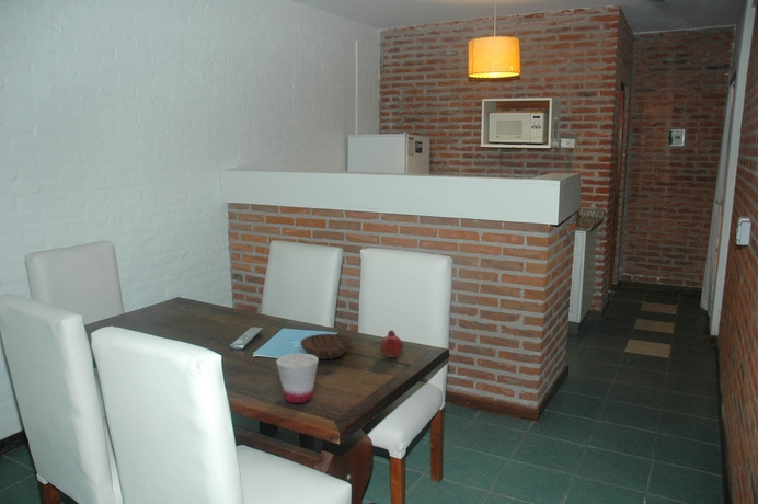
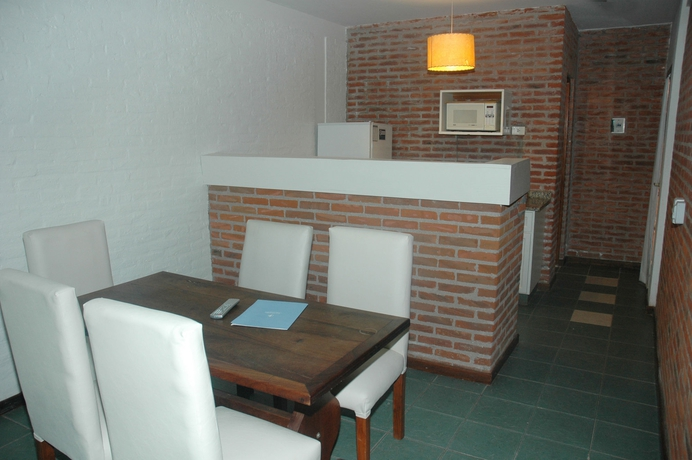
- fruit (391, 344)
- cup (298, 379)
- bowl (326, 347)
